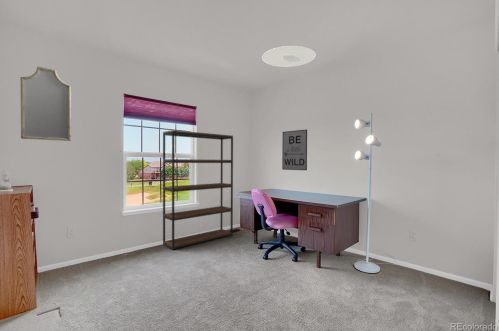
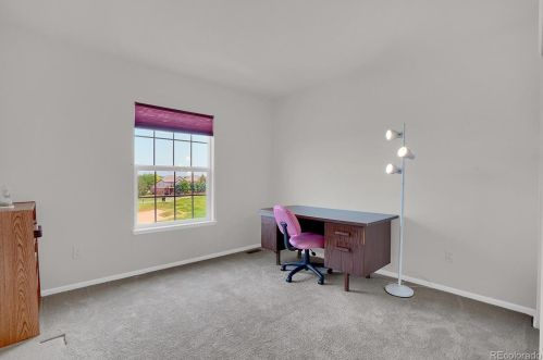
- ceiling light (288, 54)
- wall art (294, 150)
- home mirror (47, 104)
- shelving unit (200, 186)
